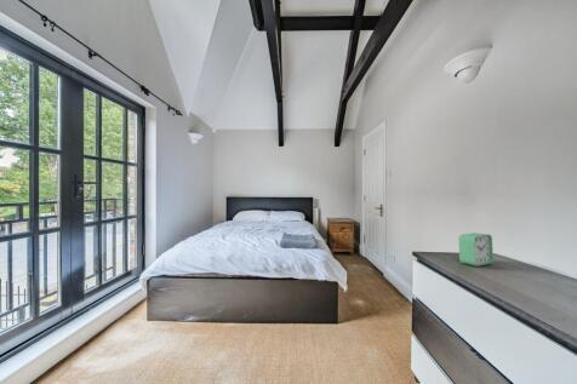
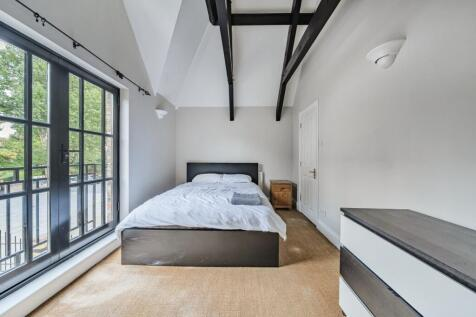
- alarm clock (475, 248)
